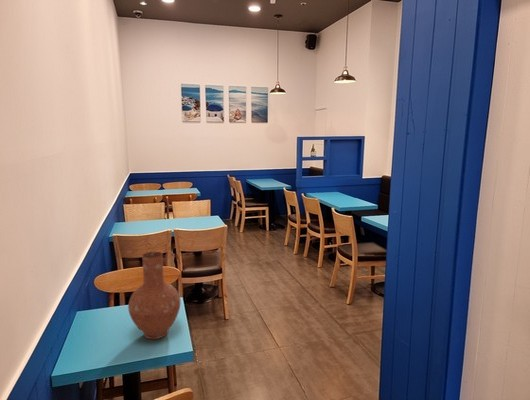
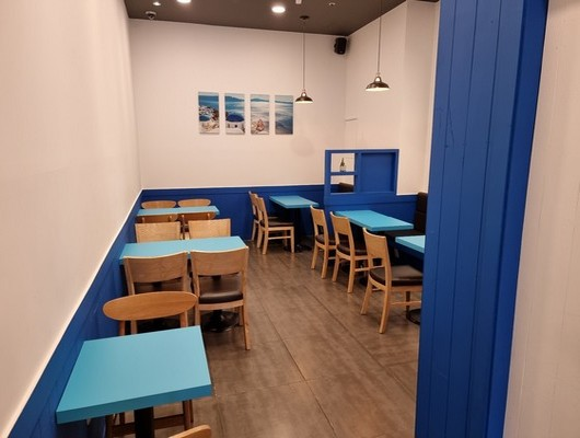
- vase (154, 294)
